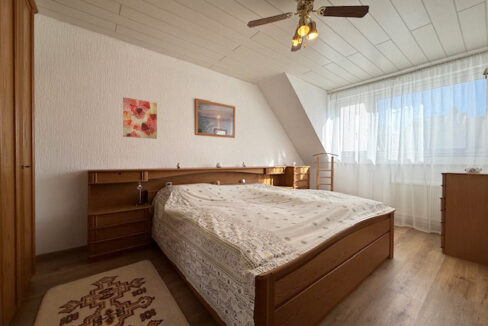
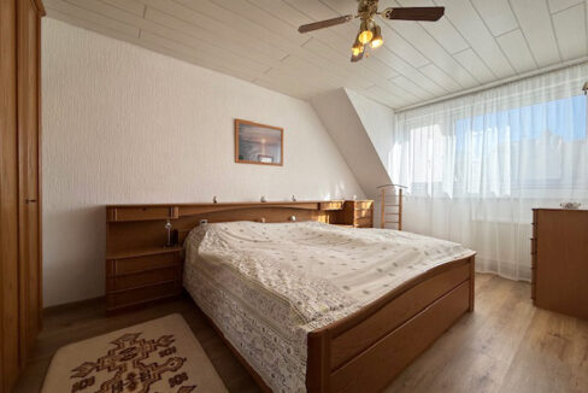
- wall art (140, 119)
